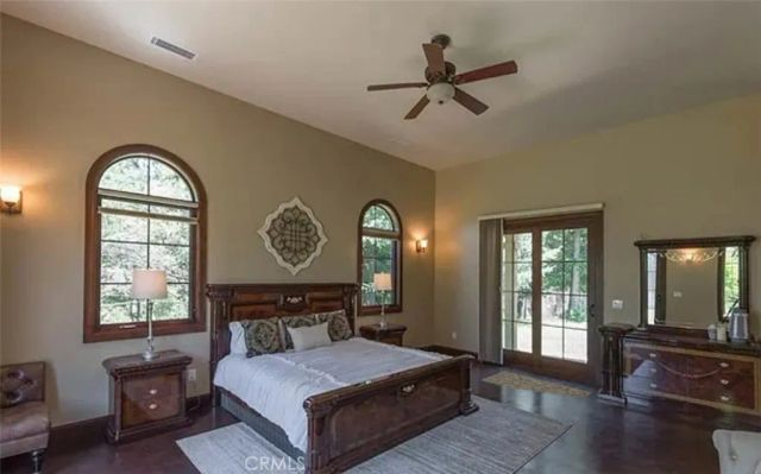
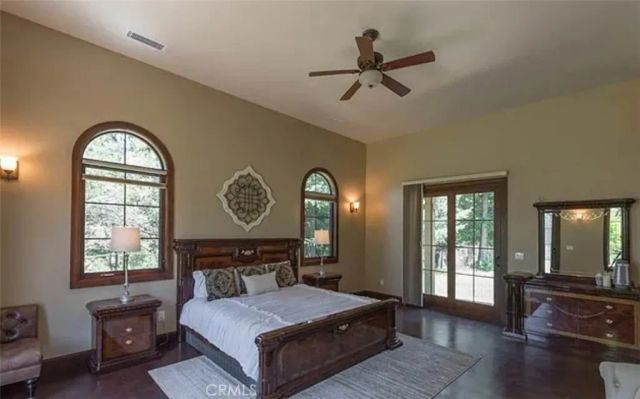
- rug (534, 386)
